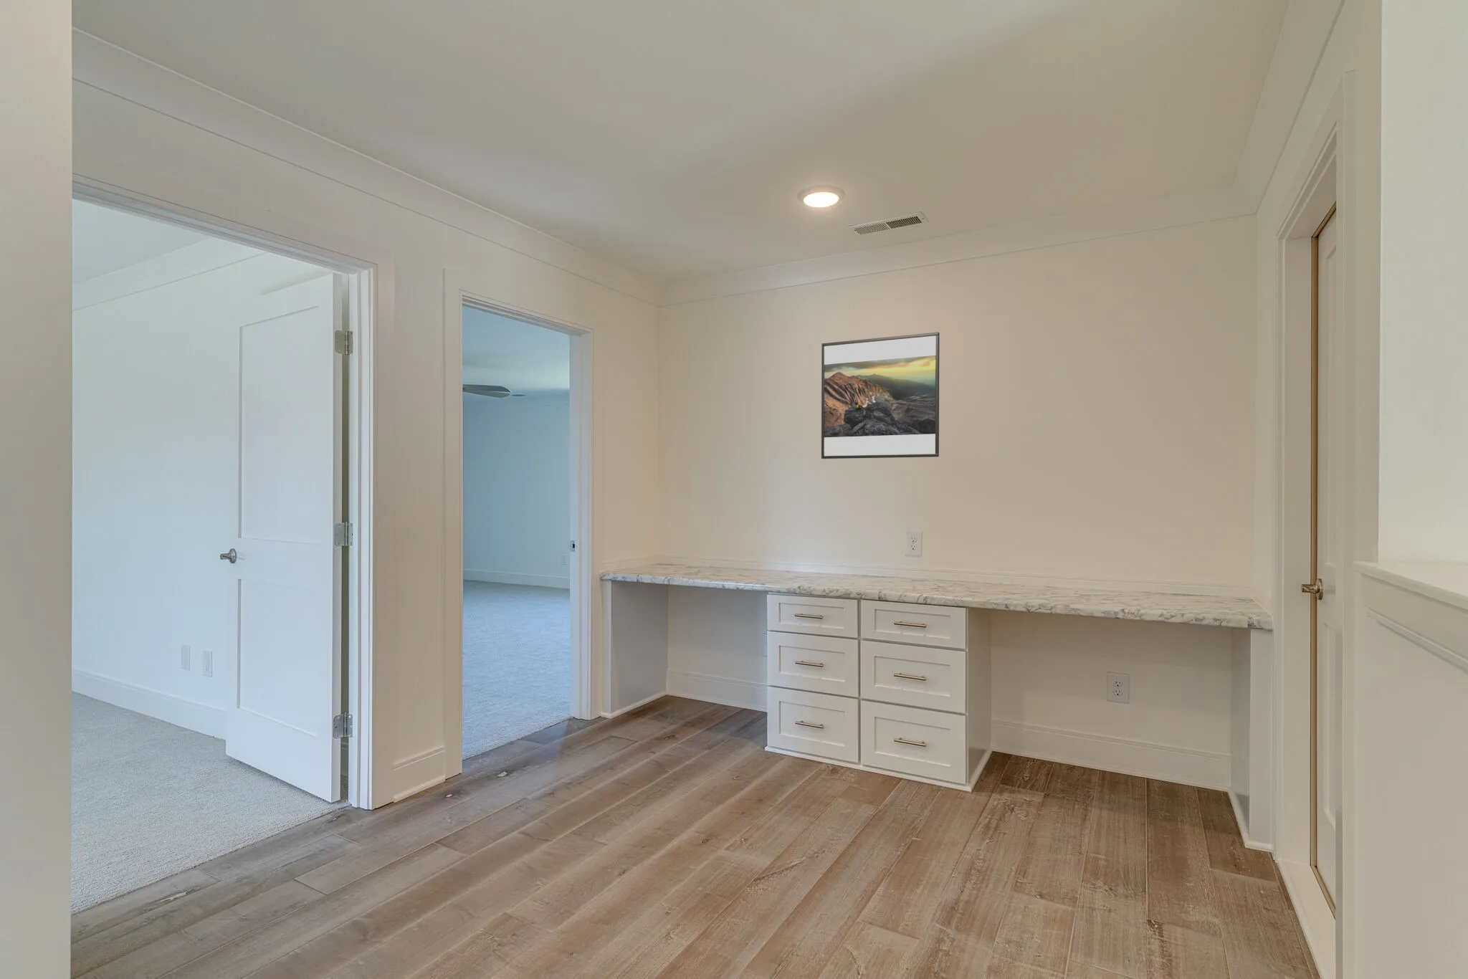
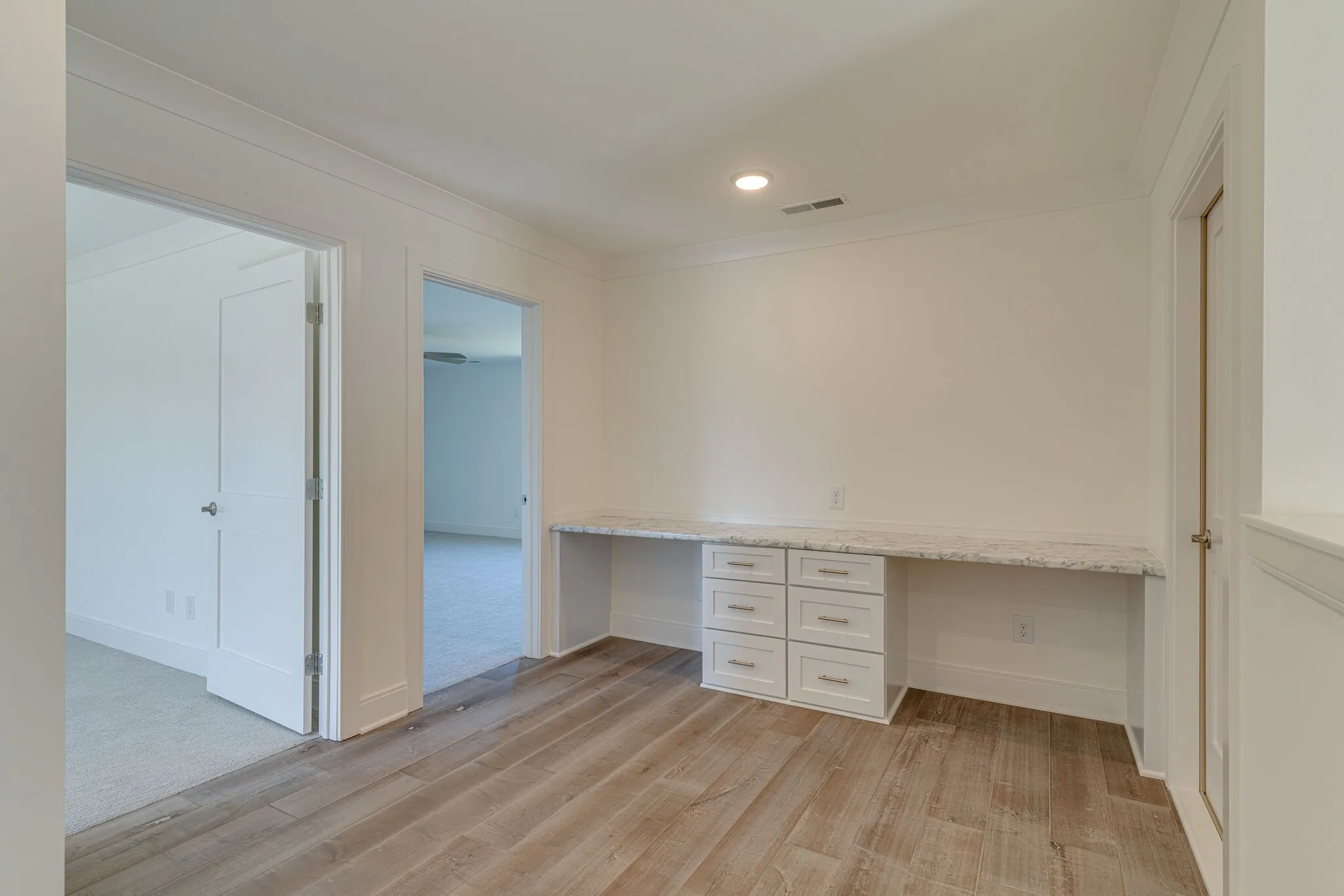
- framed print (878, 398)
